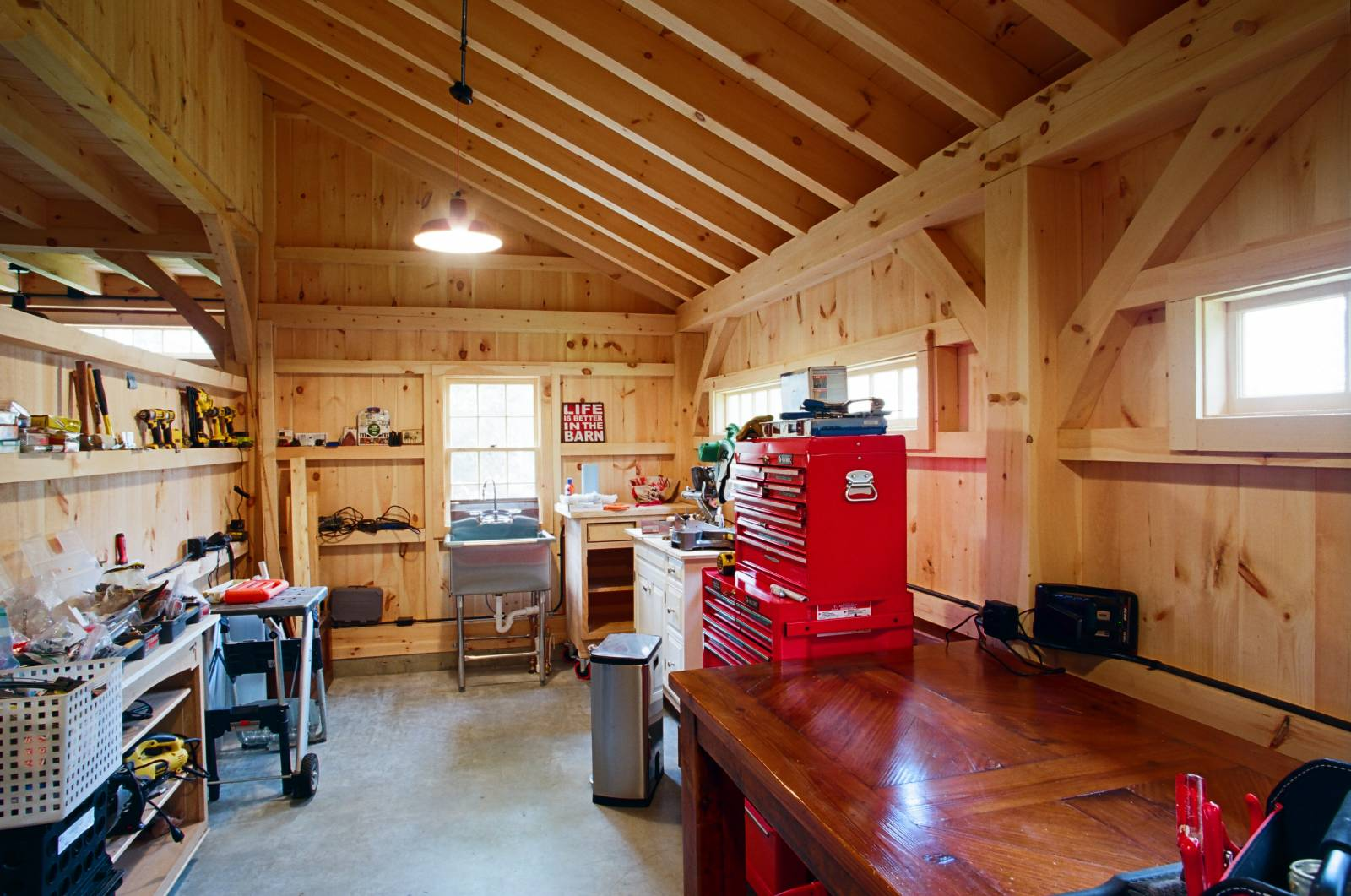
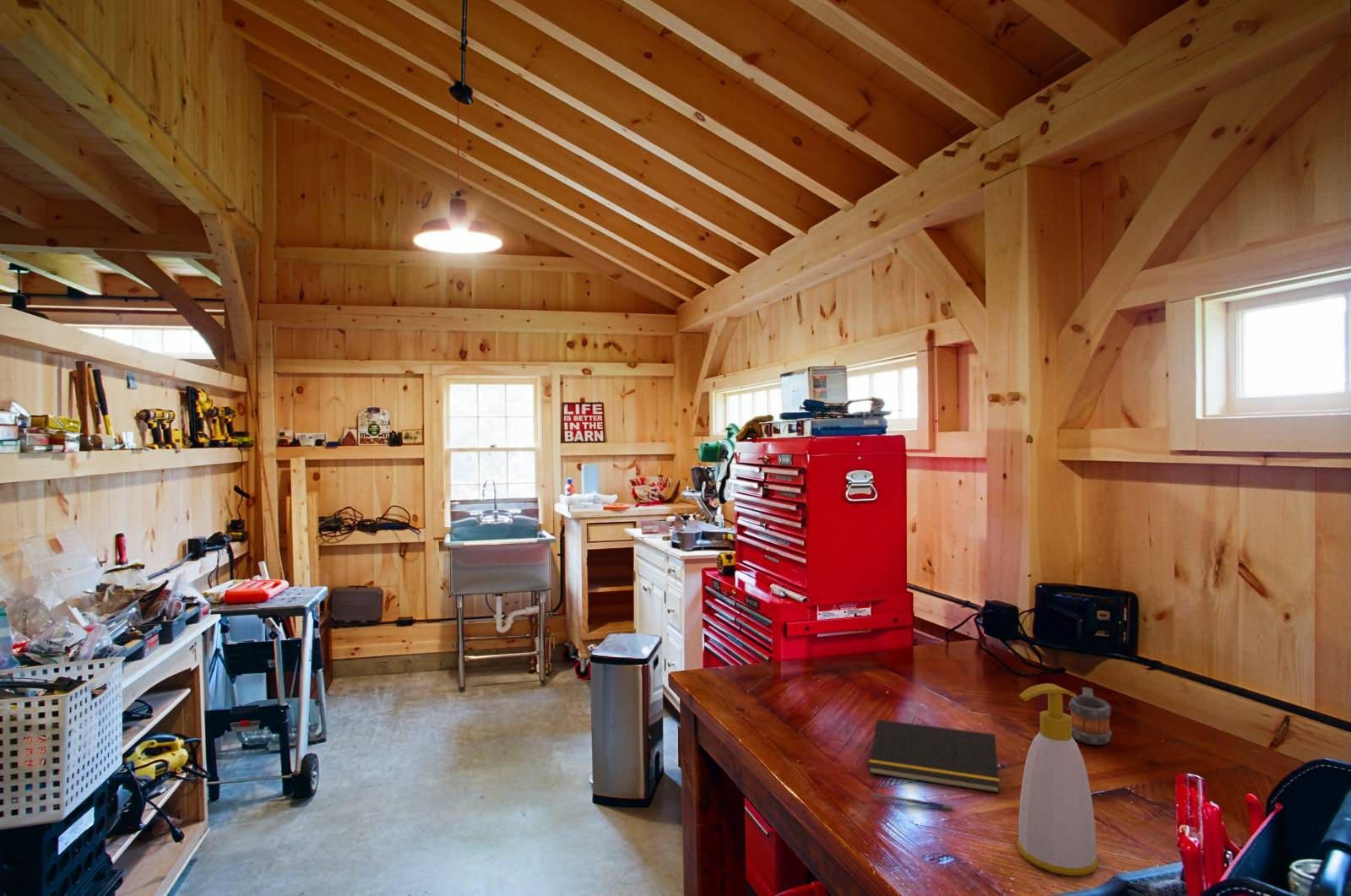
+ notepad (933, 752)
+ mug (1088, 714)
+ soap bottle (1055, 771)
+ pen (910, 801)
